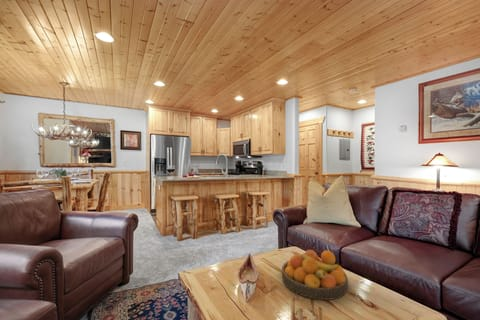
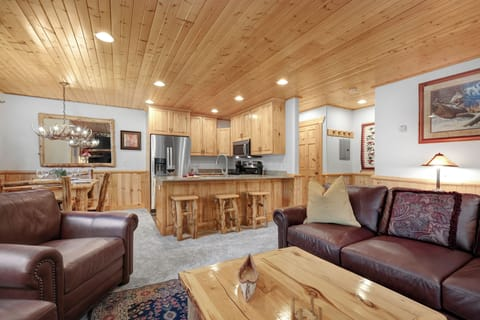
- fruit bowl (313, 267)
